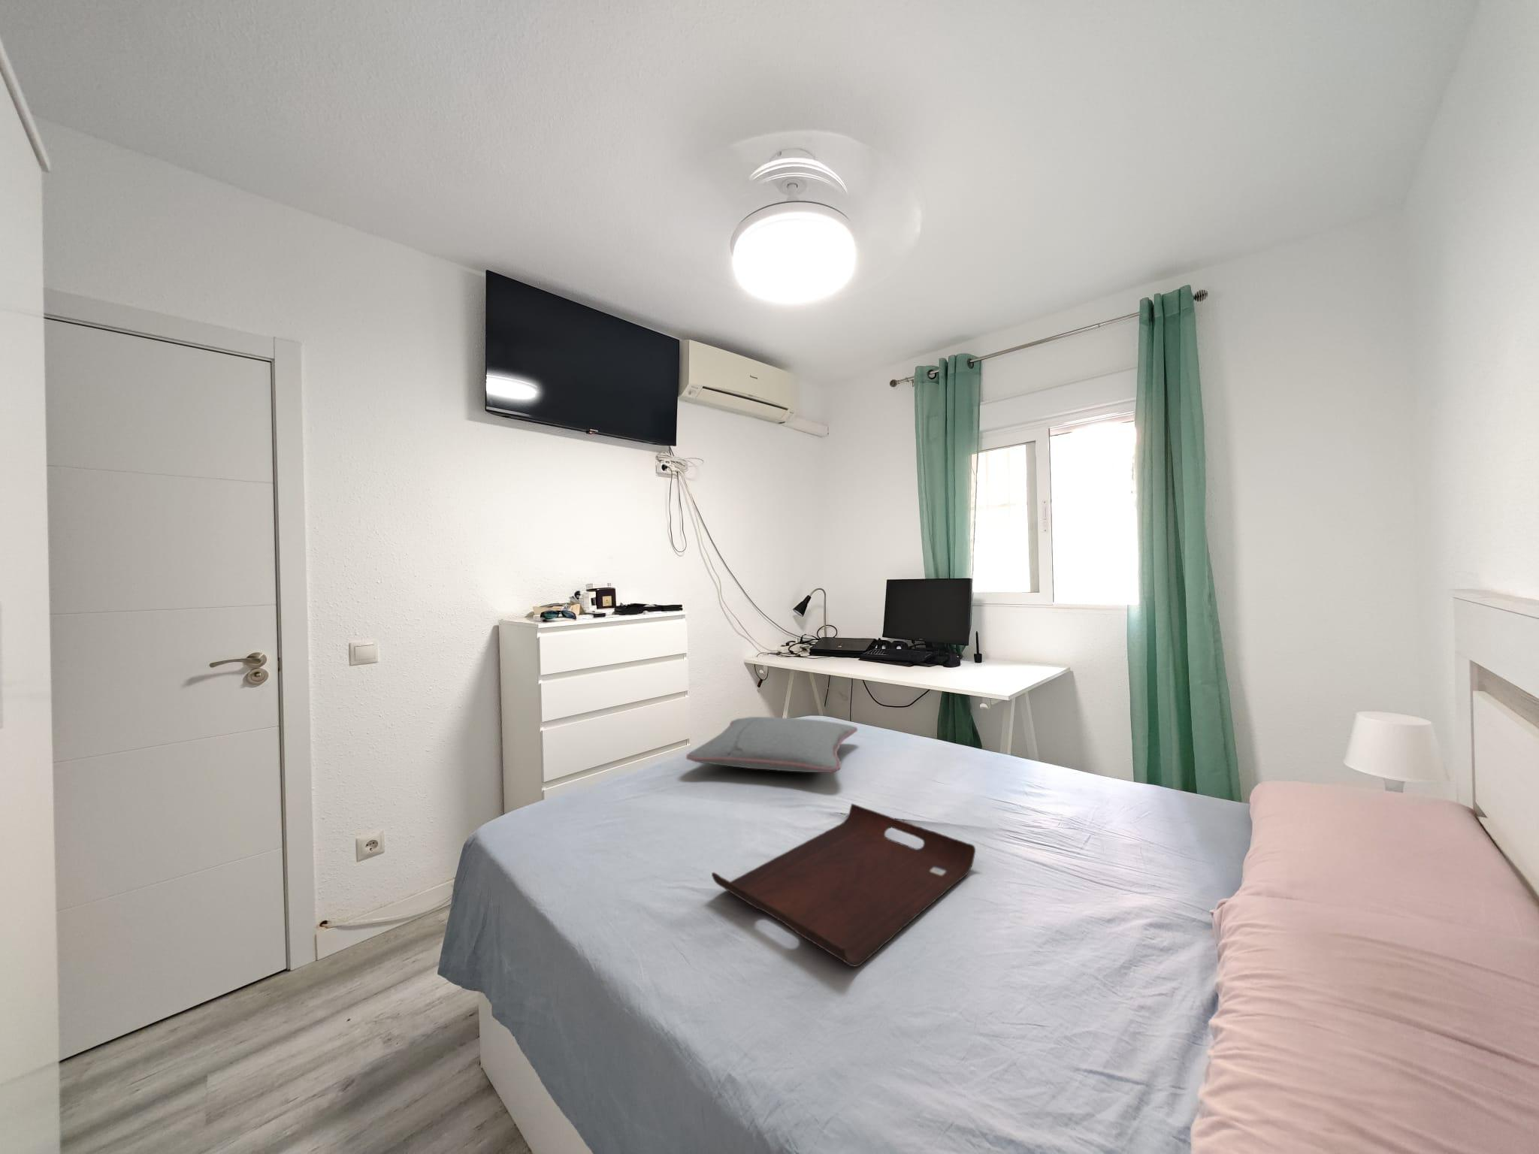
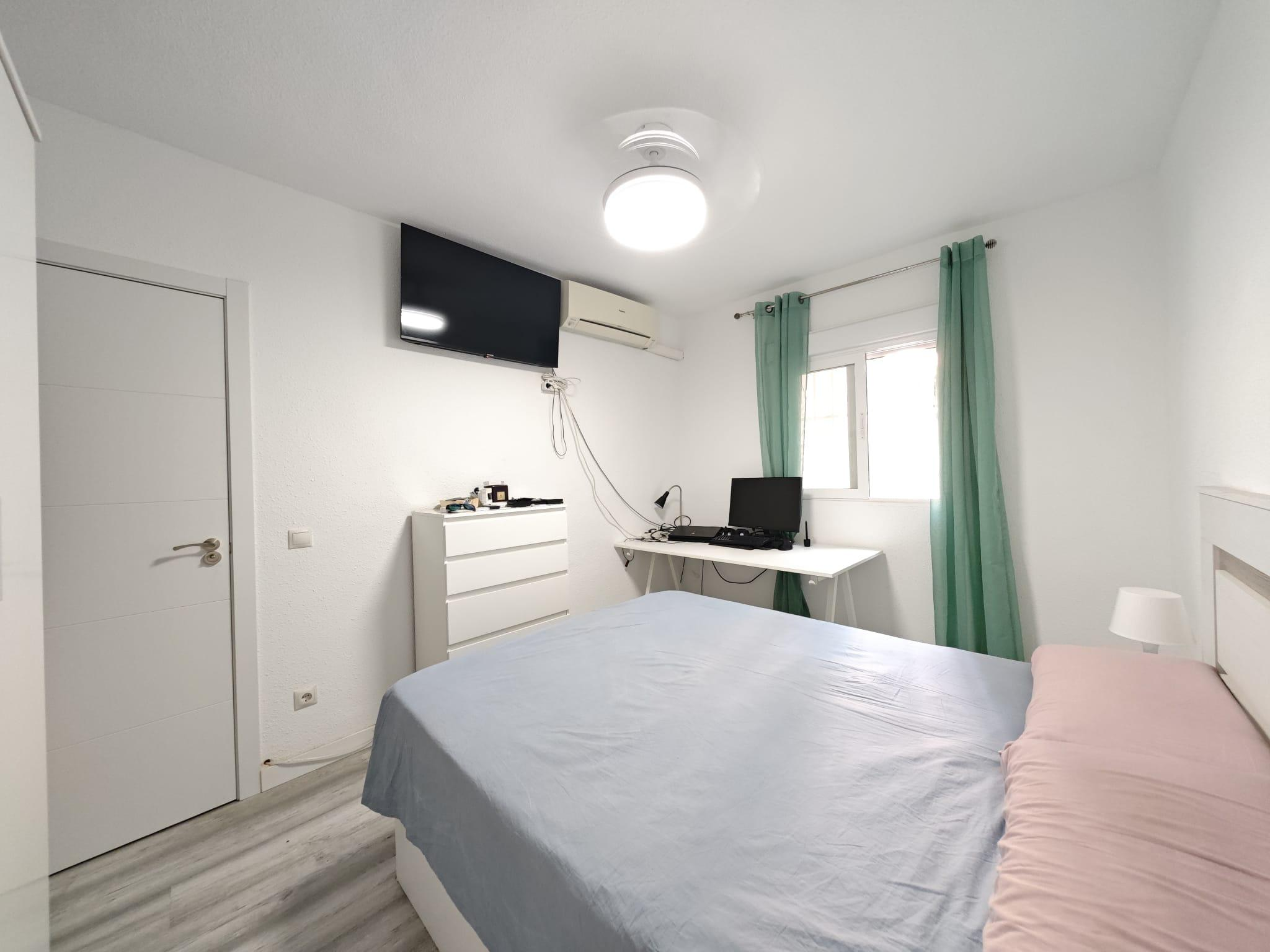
- pillow (778, 742)
- serving tray (849, 869)
